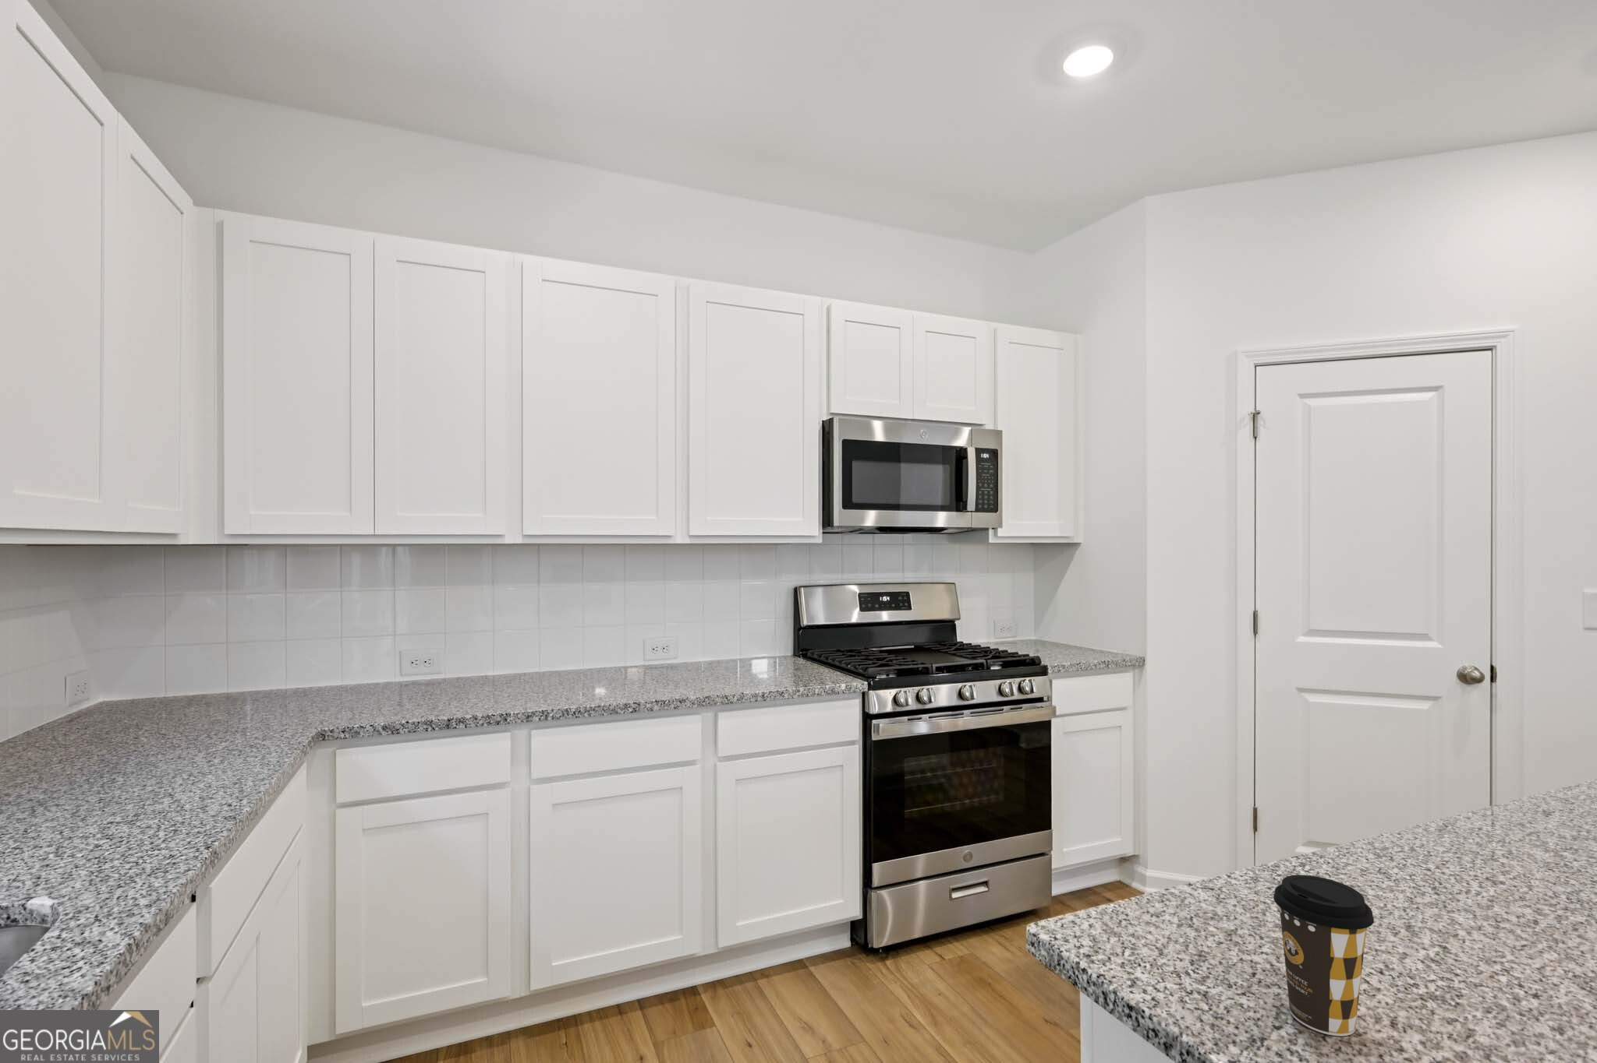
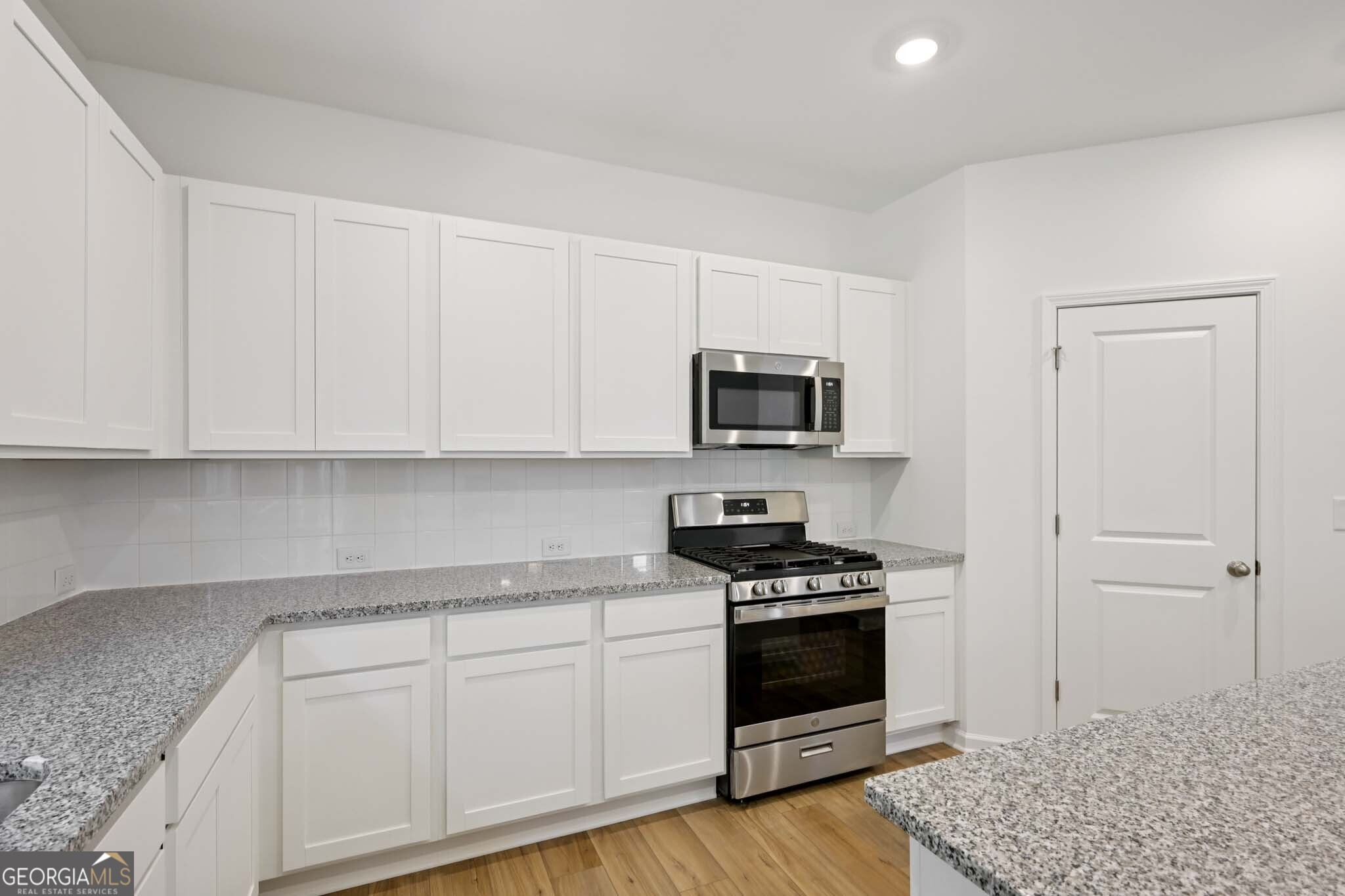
- coffee cup (1322, 954)
